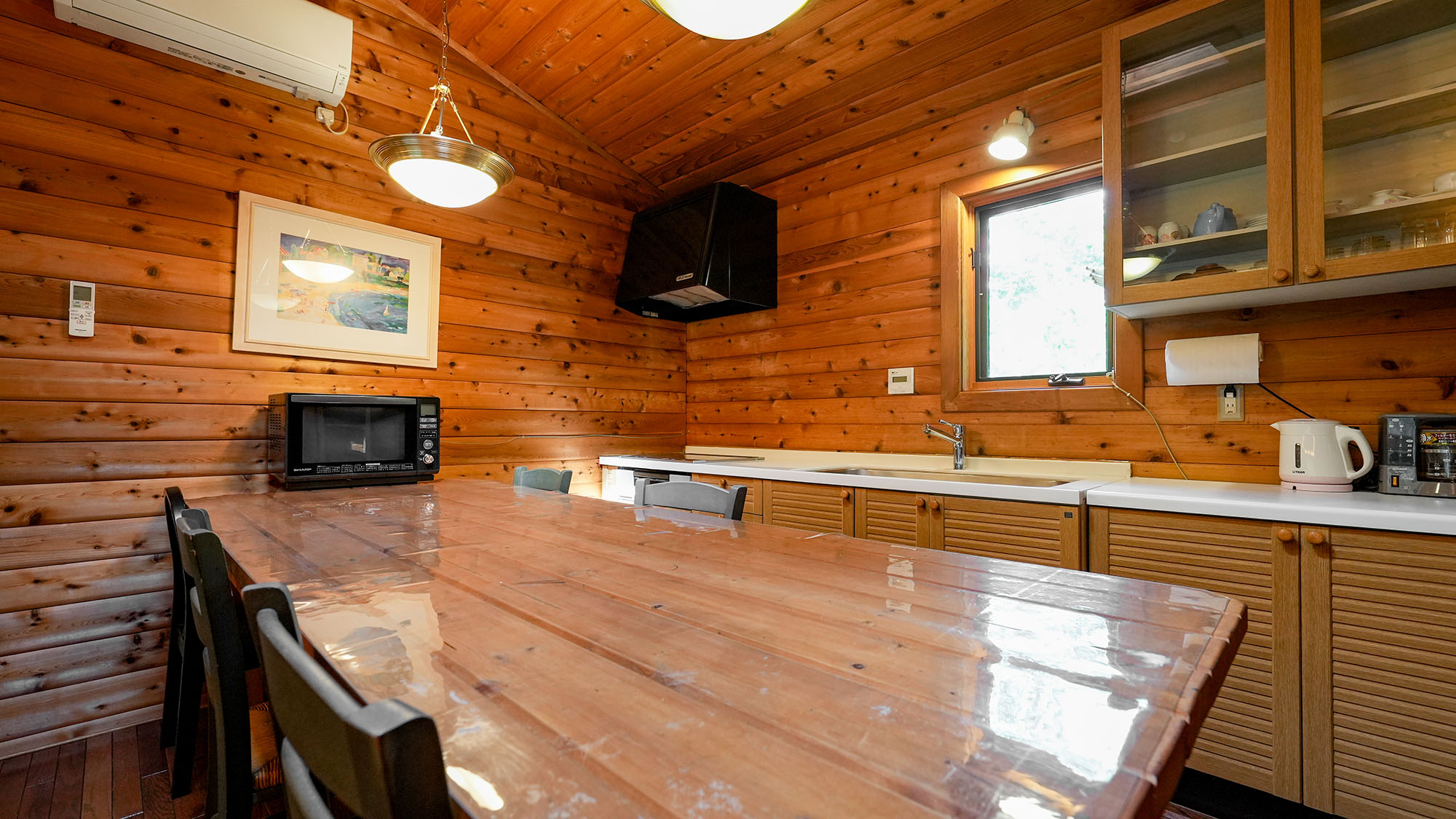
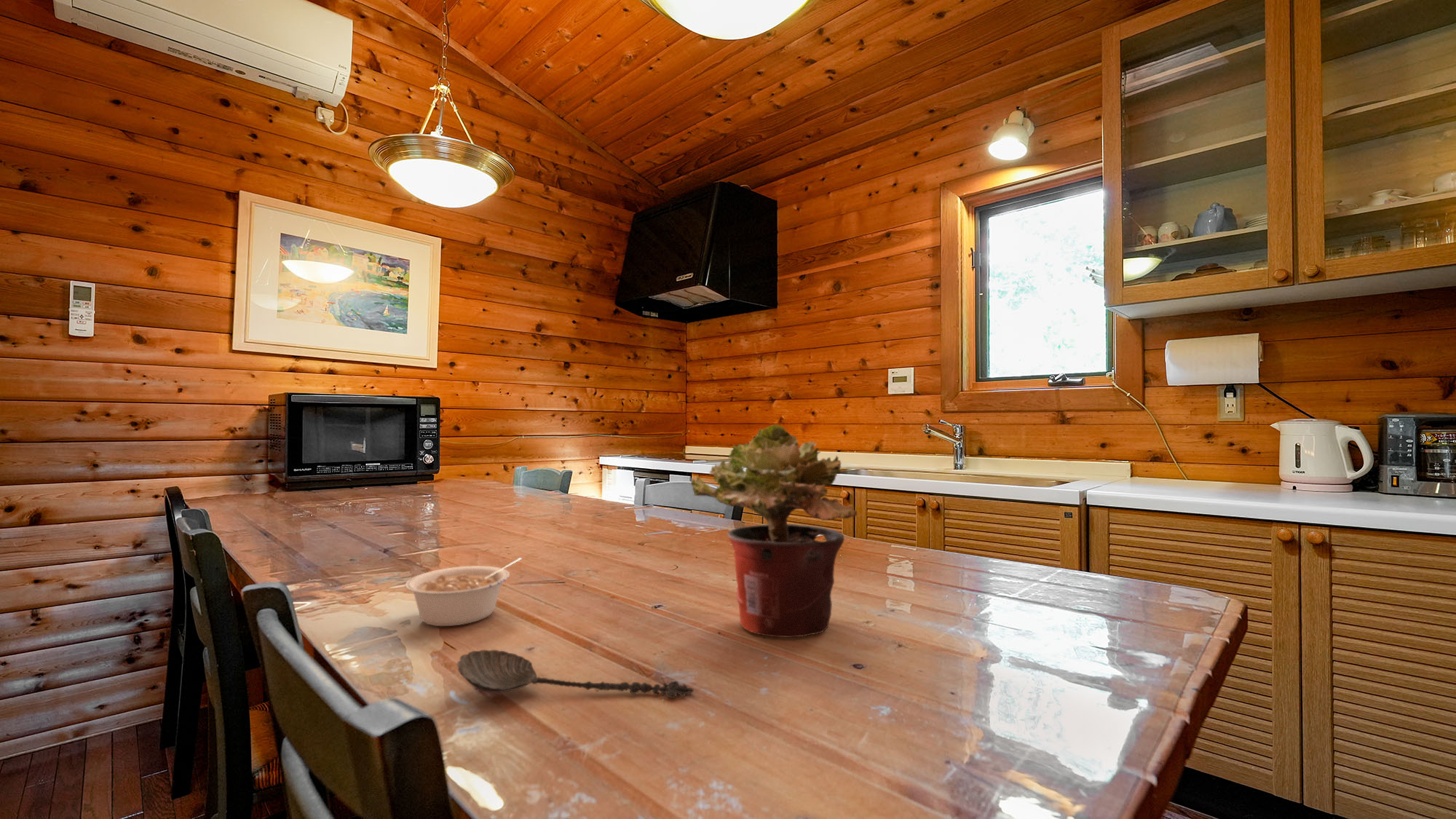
+ potted plant (770, 524)
+ spoon (574, 681)
+ legume (461, 591)
